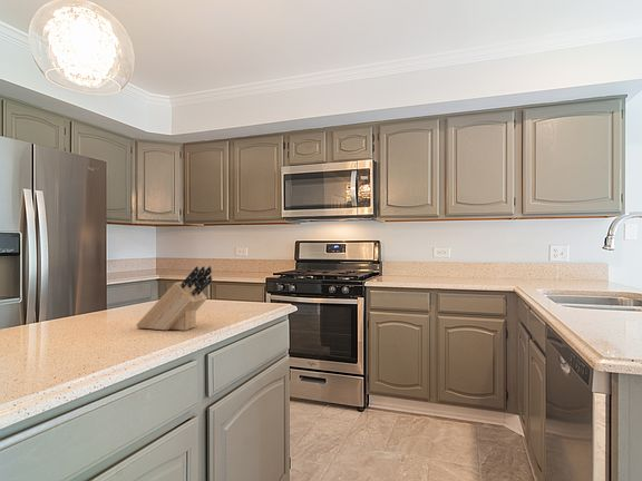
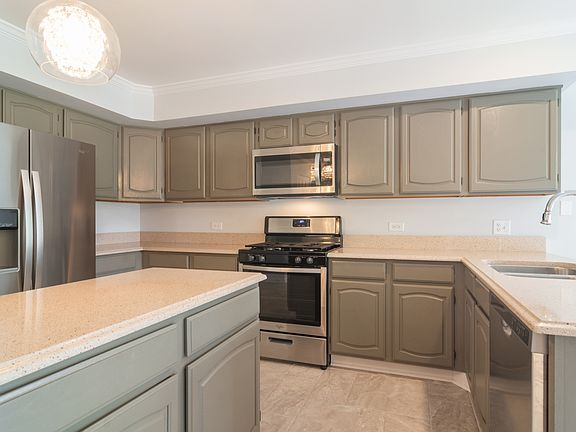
- knife block (176, 296)
